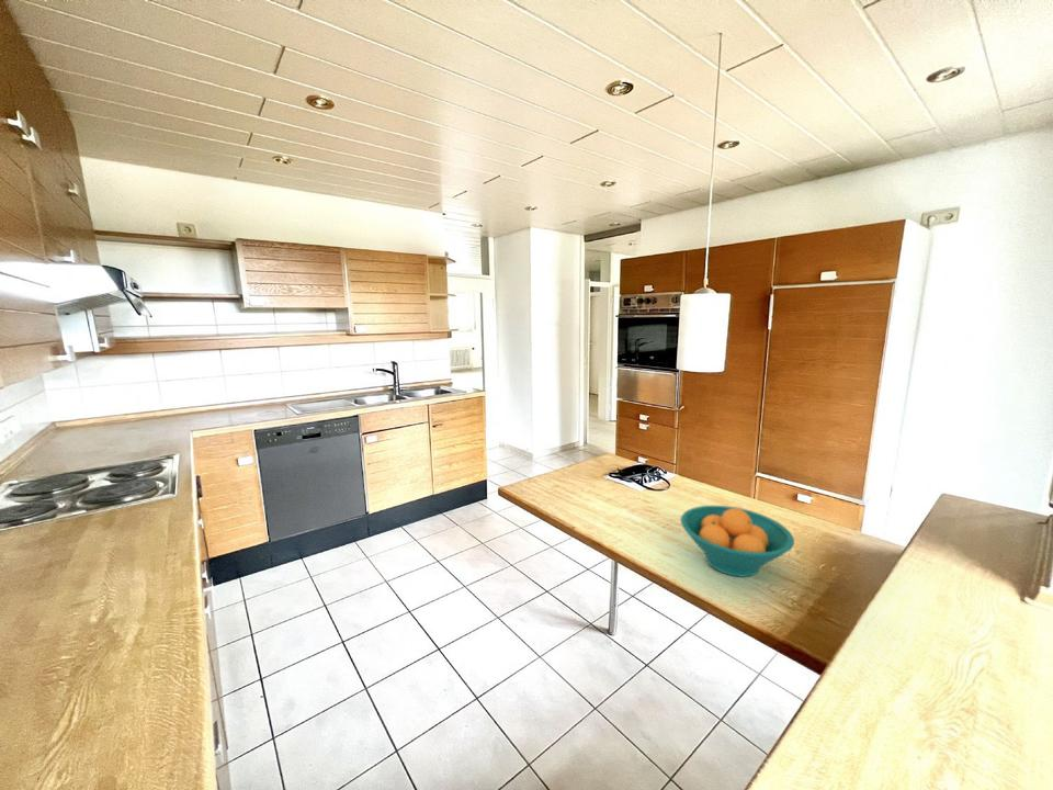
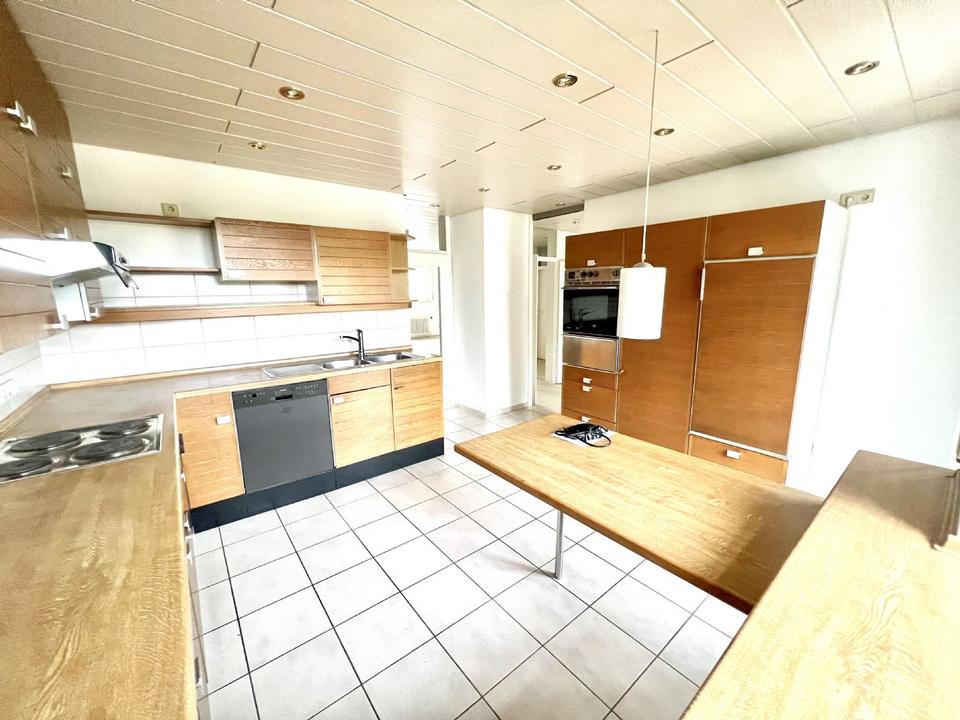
- fruit bowl (733, 537)
